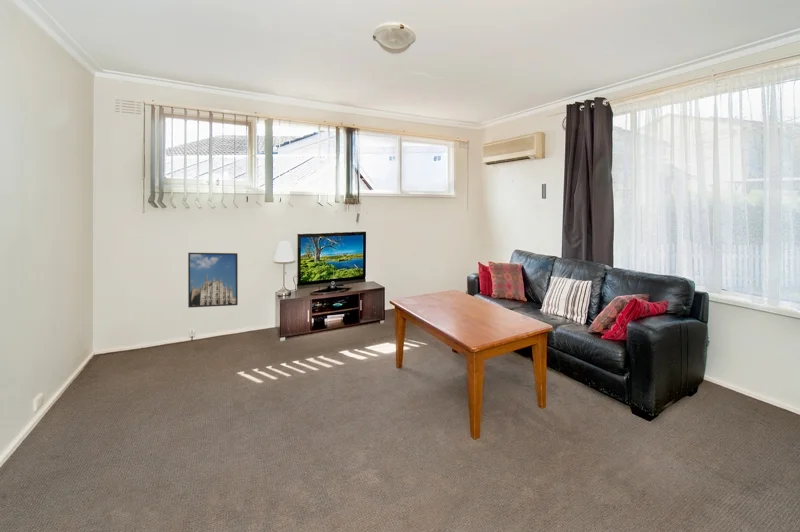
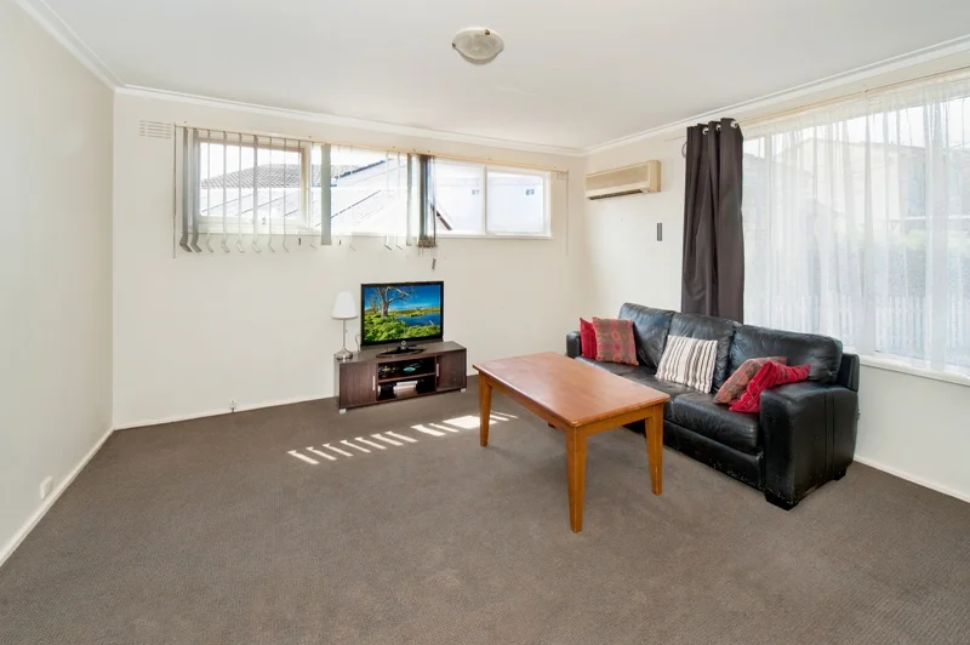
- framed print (213, 279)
